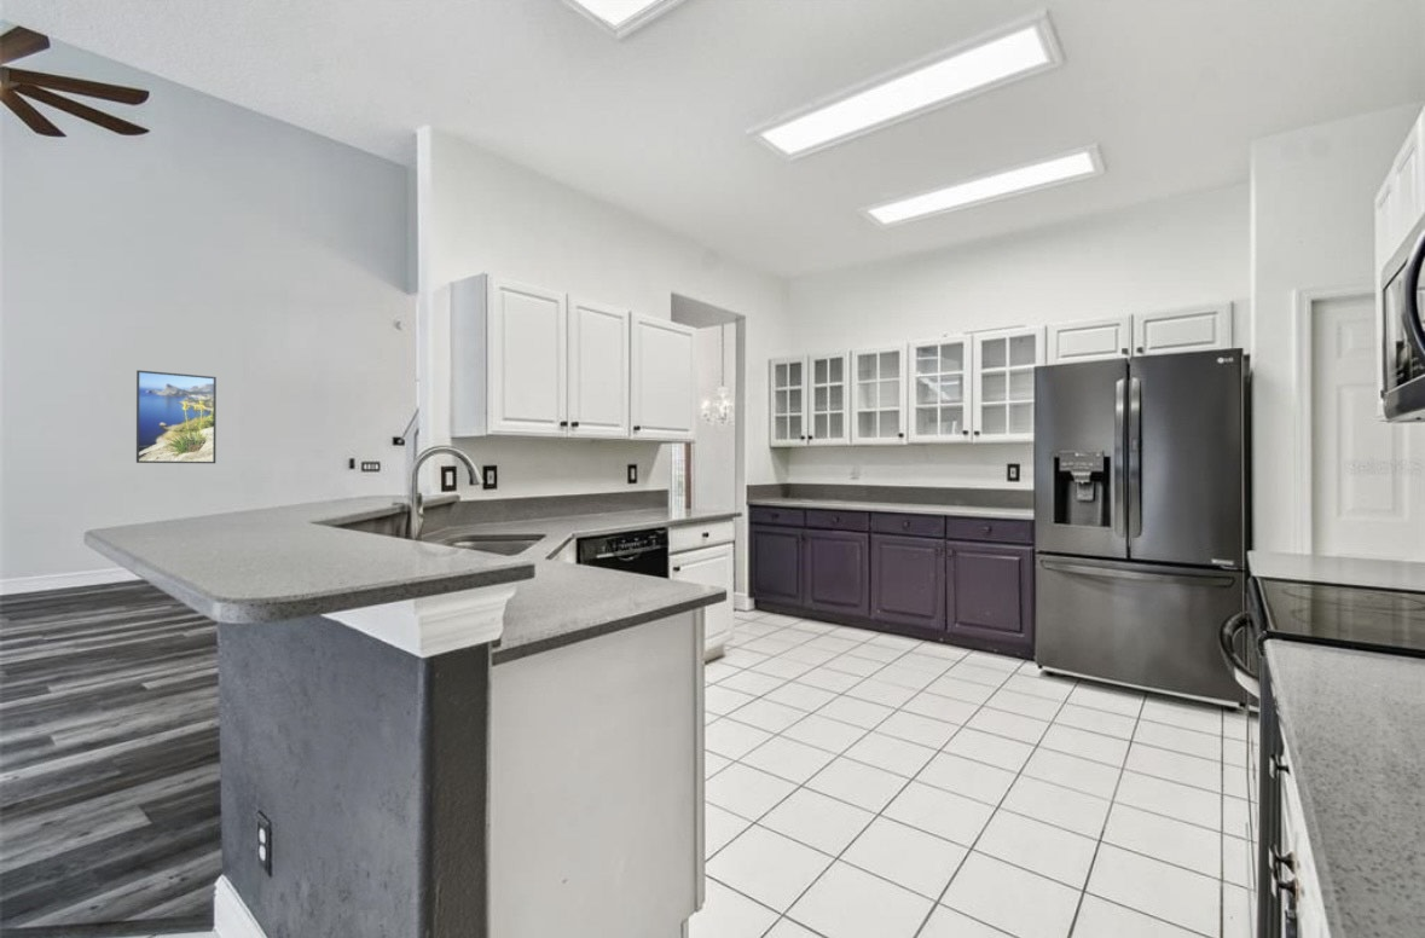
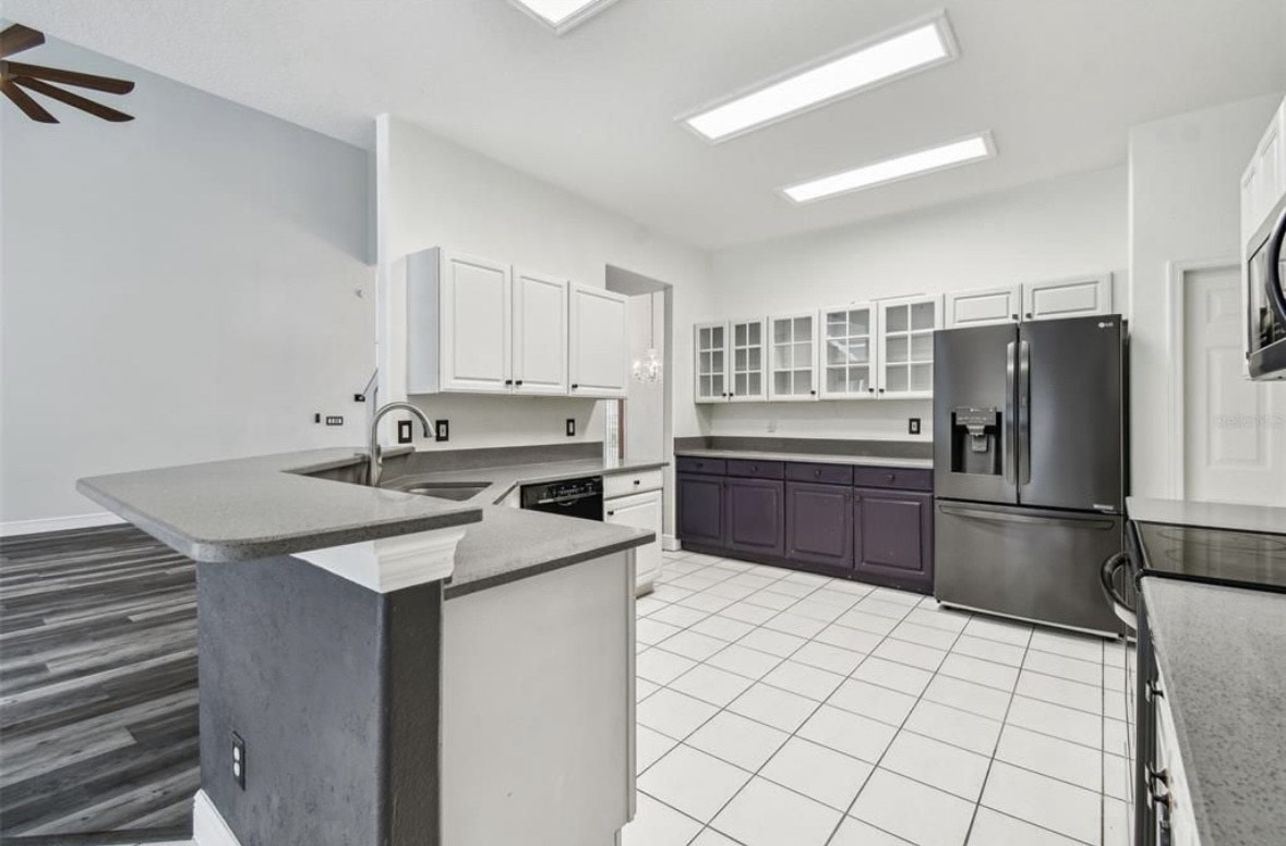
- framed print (176, 418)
